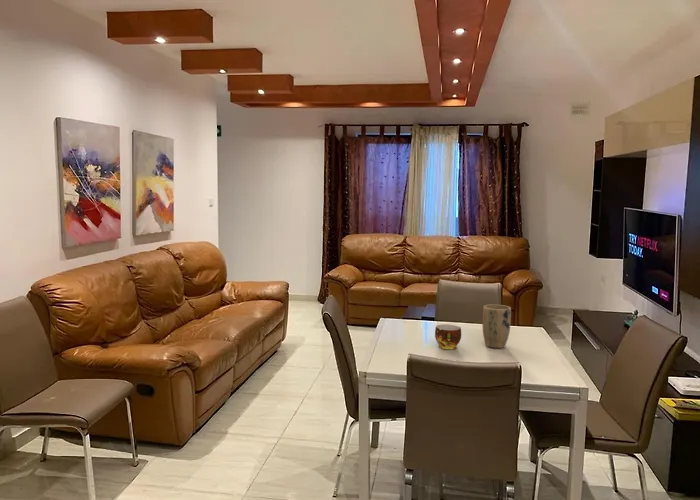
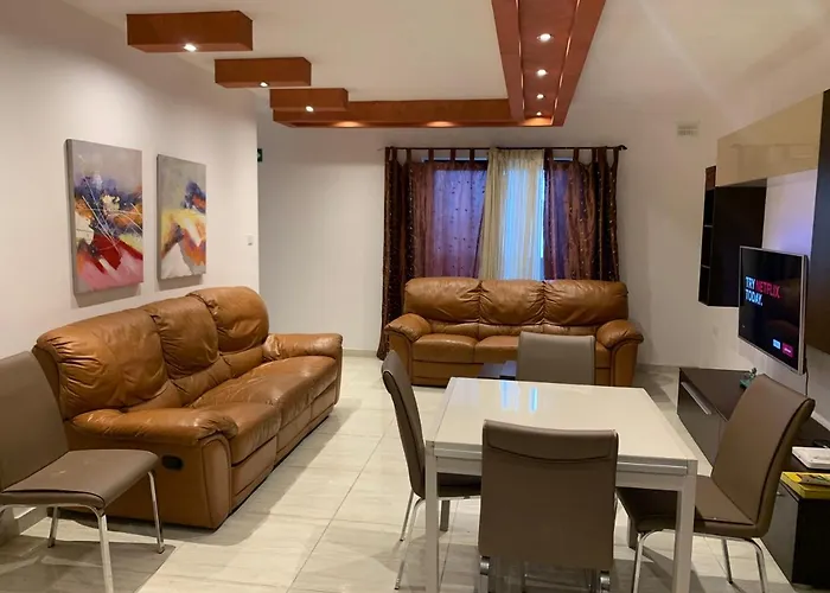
- plant pot (496, 326)
- cup (448, 337)
